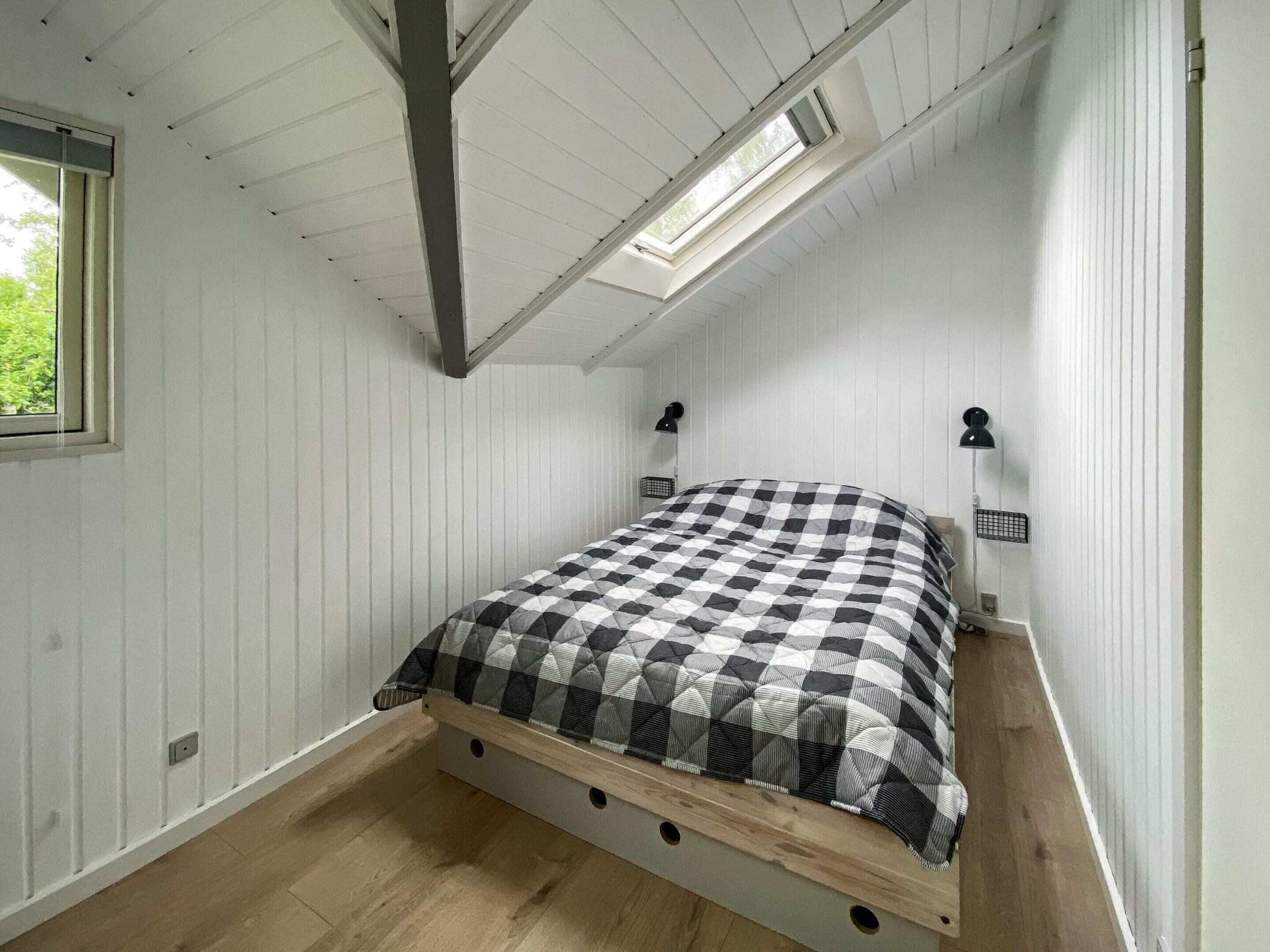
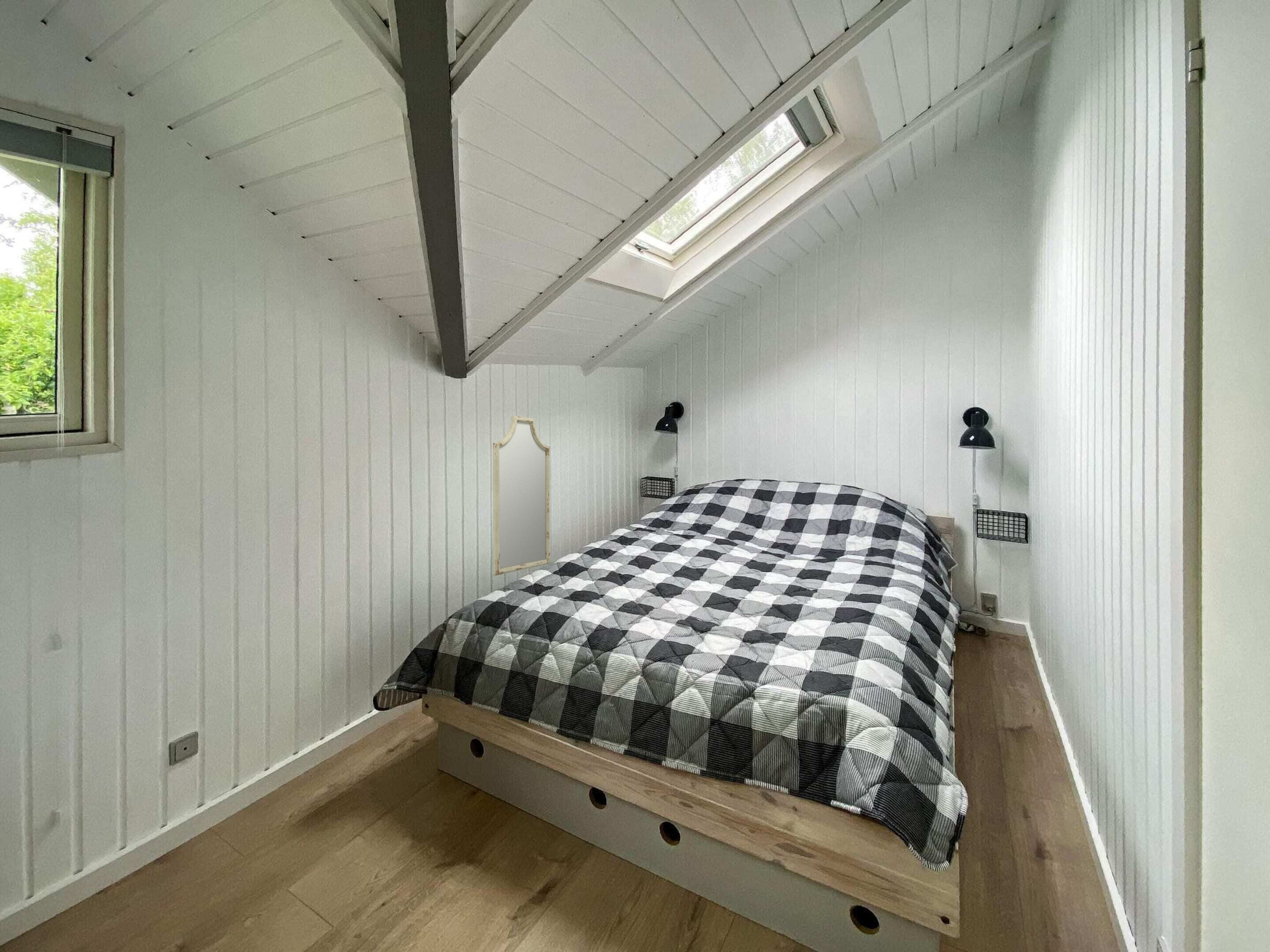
+ home mirror (523, 493)
